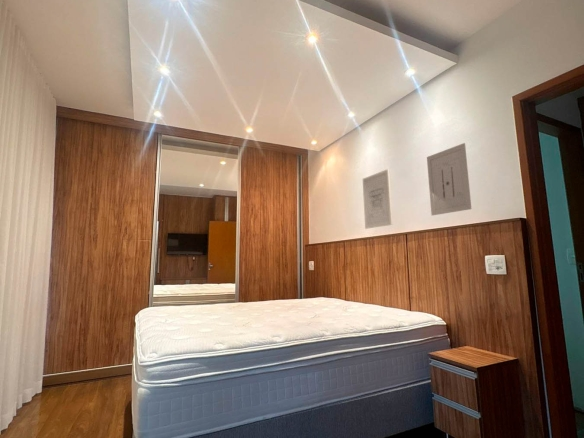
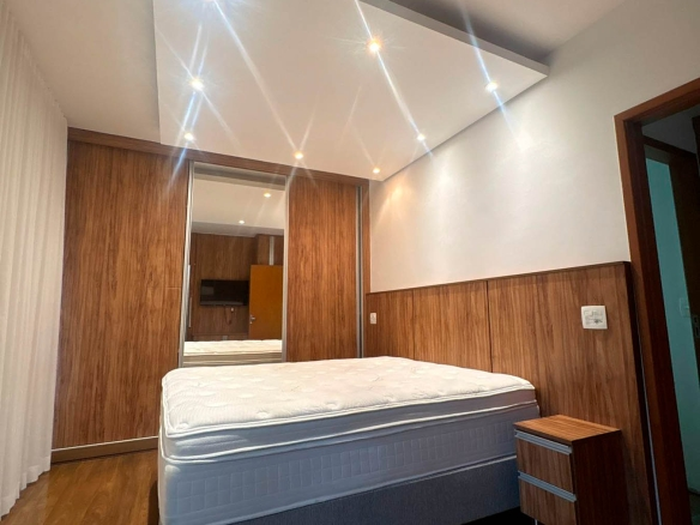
- wall art (376, 200)
- wall art (447, 181)
